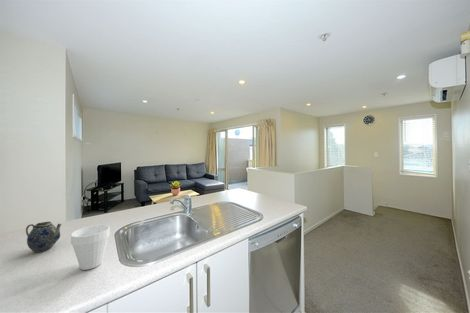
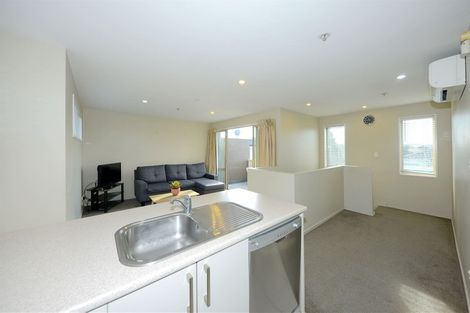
- teapot (44, 235)
- cup (91, 247)
